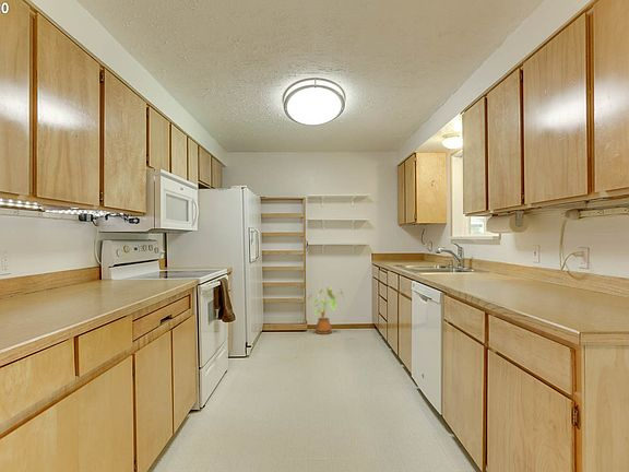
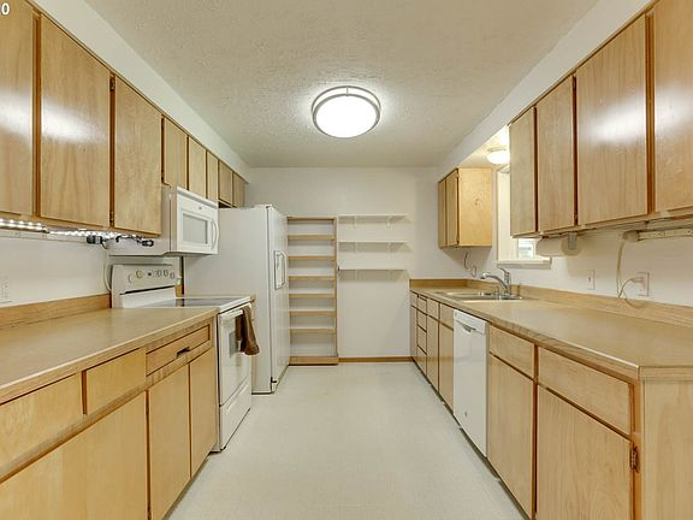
- house plant (325, 310)
